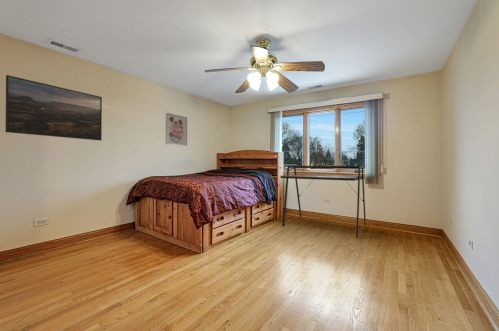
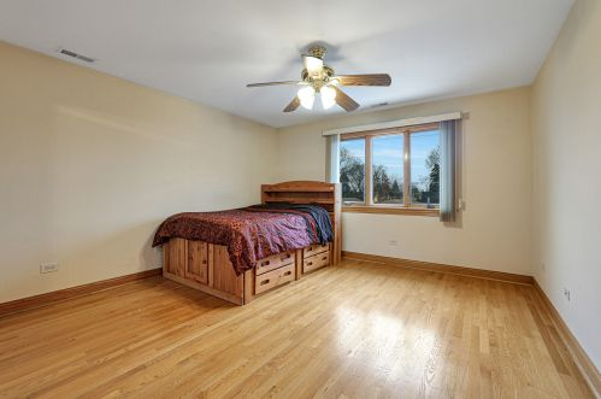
- desk (323, 179)
- wall art (176, 130)
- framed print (60, 112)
